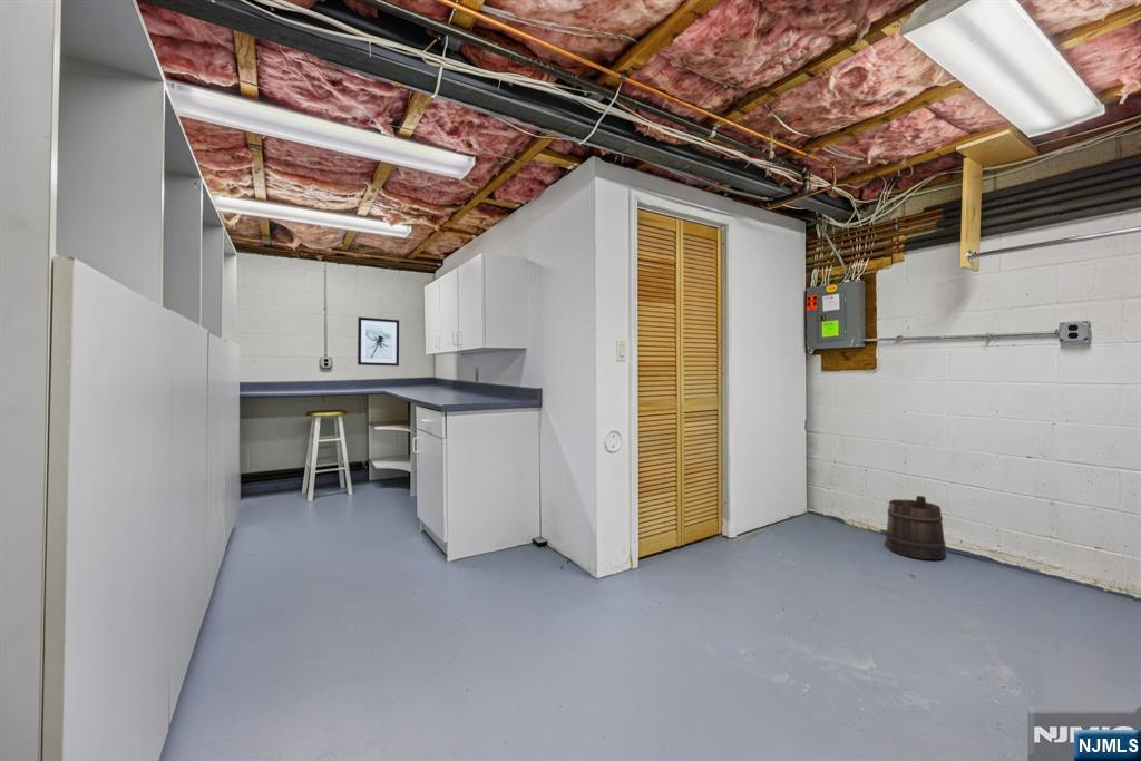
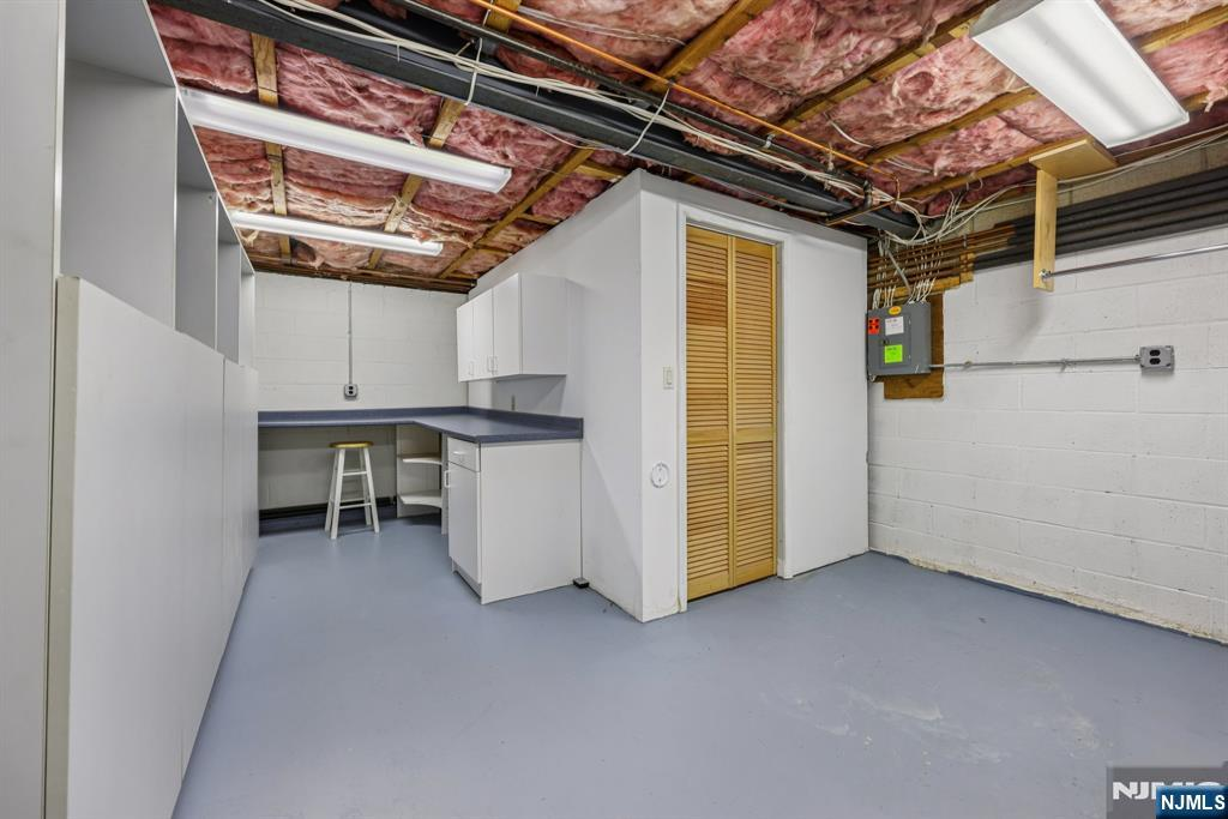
- wall art (379, 341)
- bucket (914, 524)
